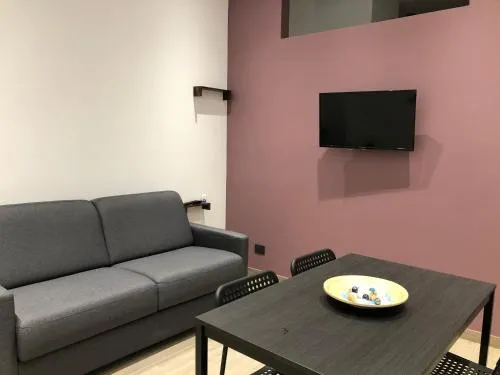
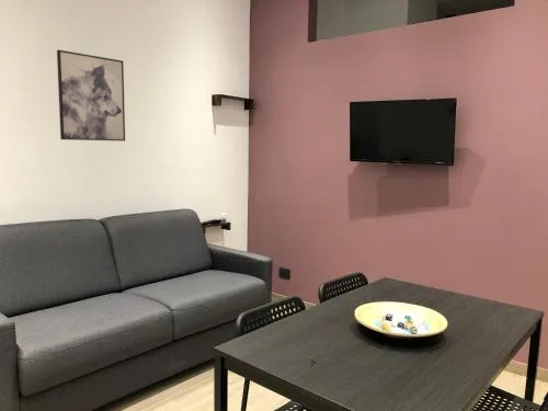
+ wall art (93, 98)
